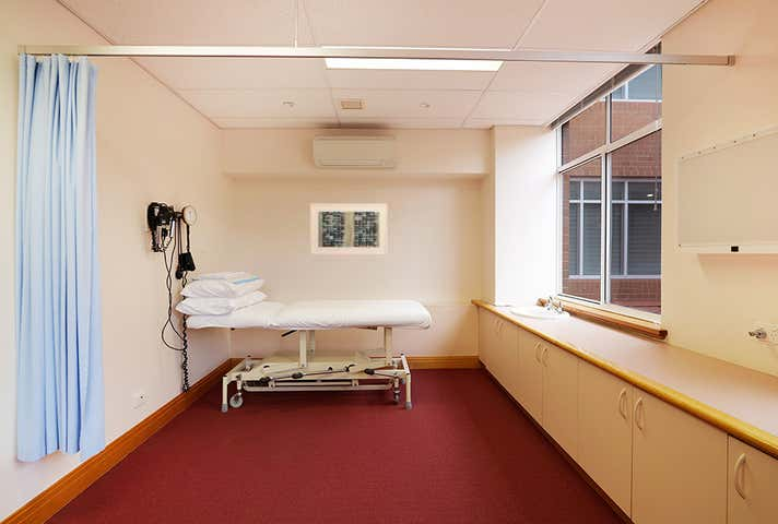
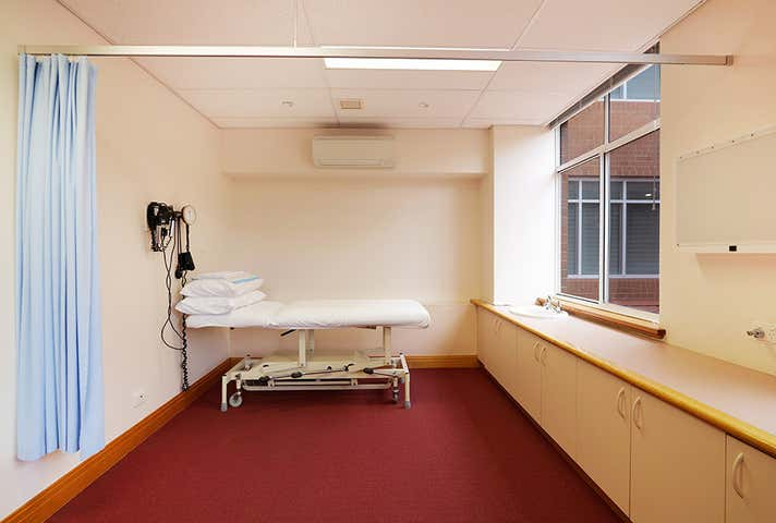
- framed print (349, 229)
